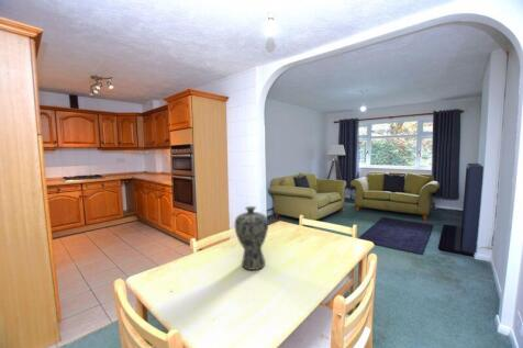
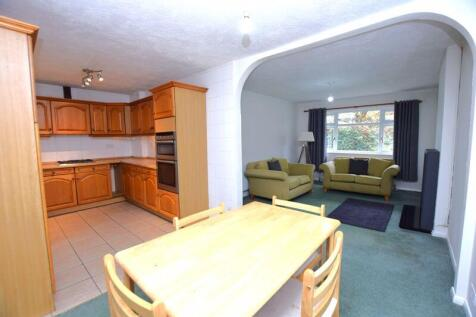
- vase (252, 236)
